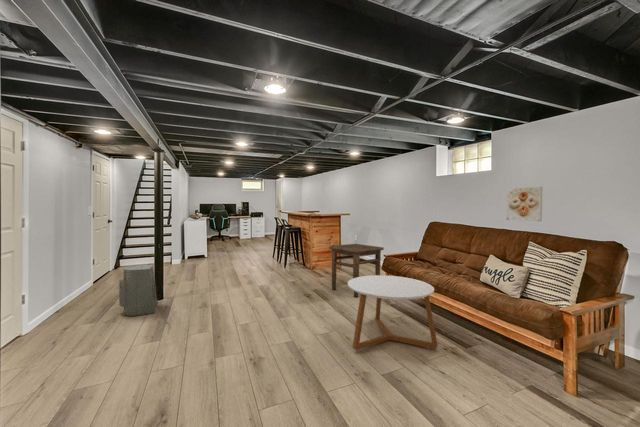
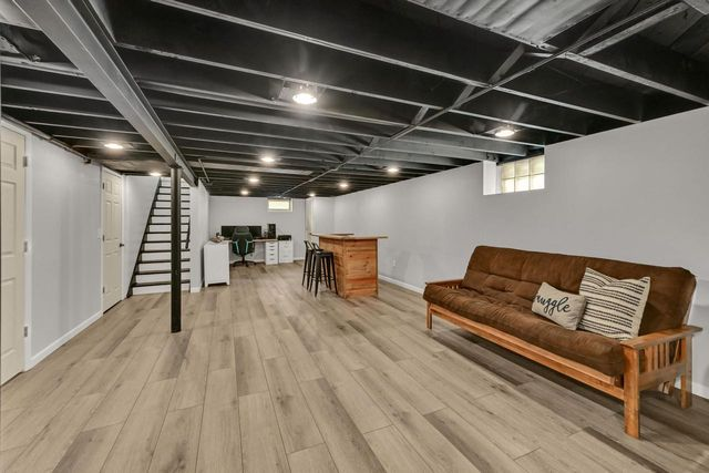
- side table (355, 268)
- fan (138, 289)
- coffee table (379, 312)
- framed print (523, 204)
